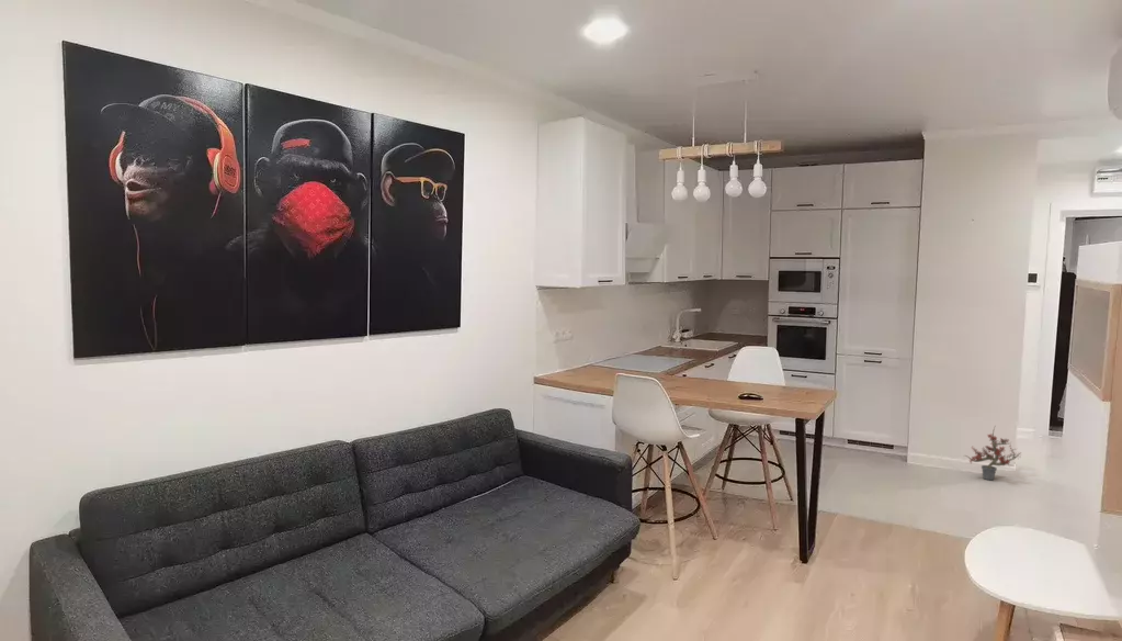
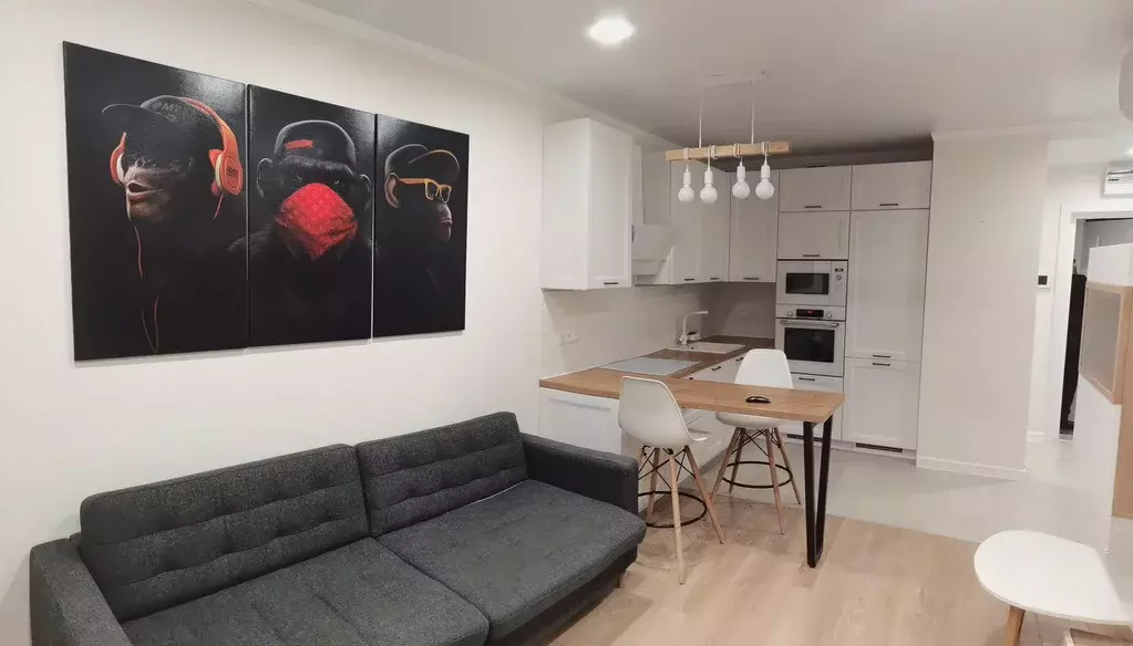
- potted plant (993, 451)
